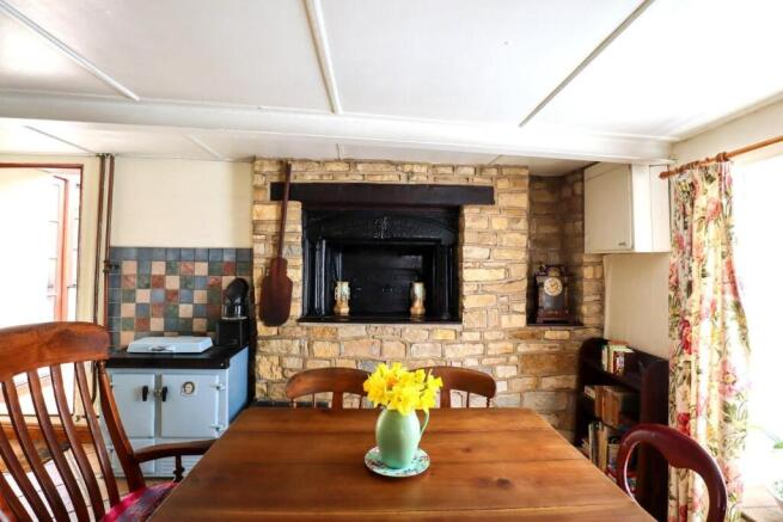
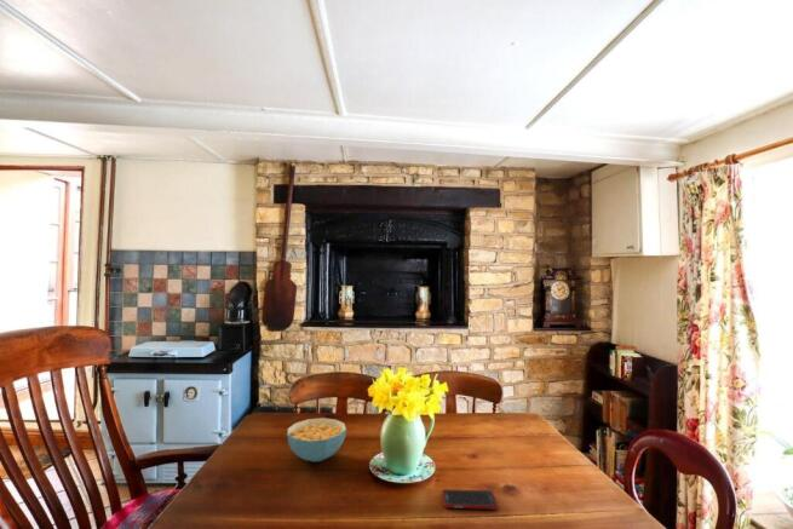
+ cereal bowl (316, 443)
+ cell phone (469, 499)
